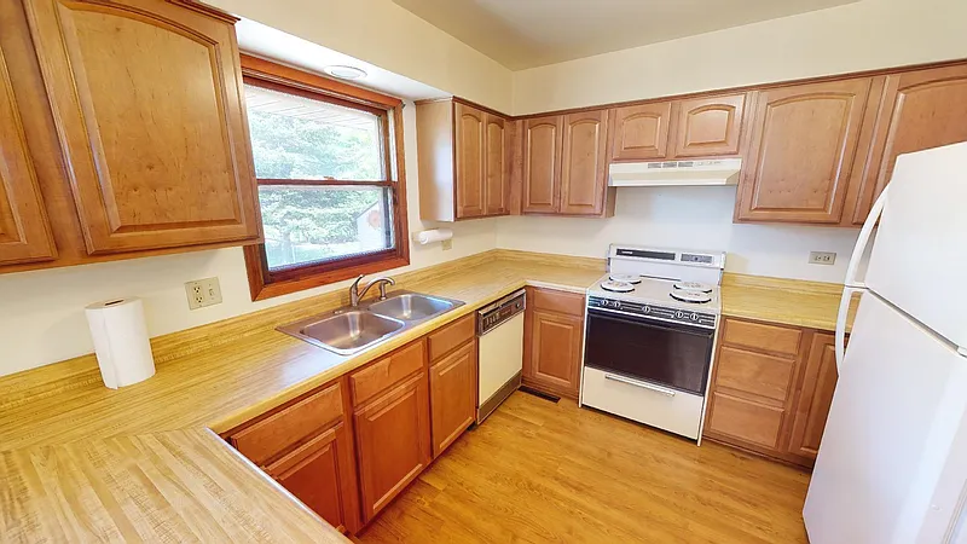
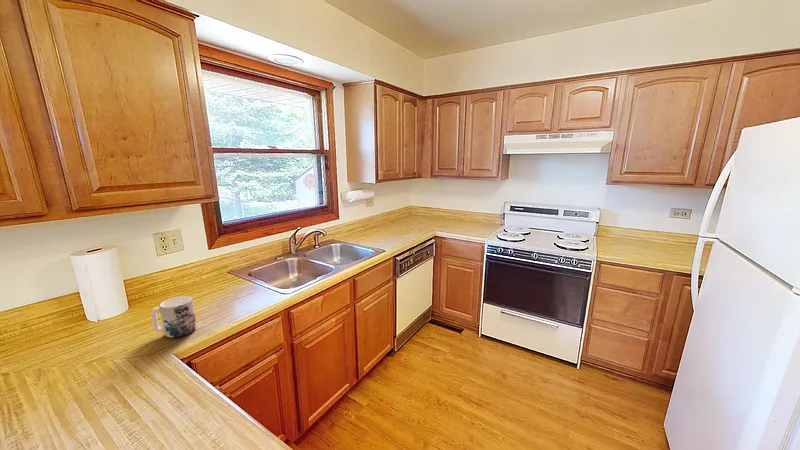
+ mug (174, 317)
